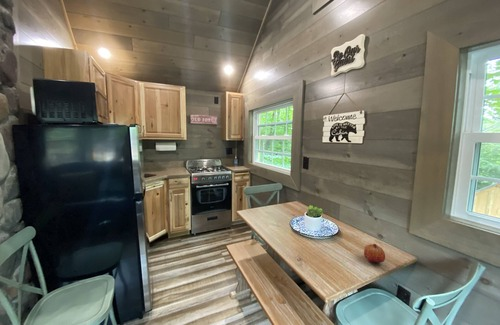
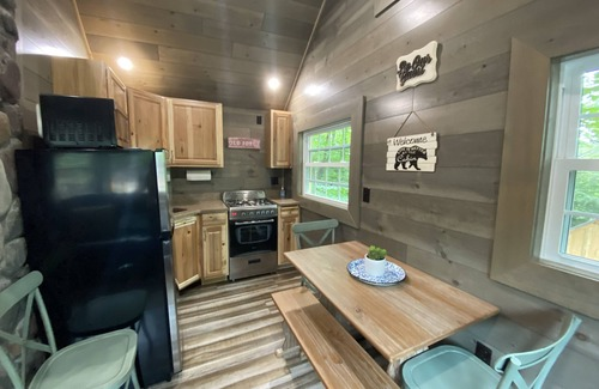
- fruit (374, 252)
